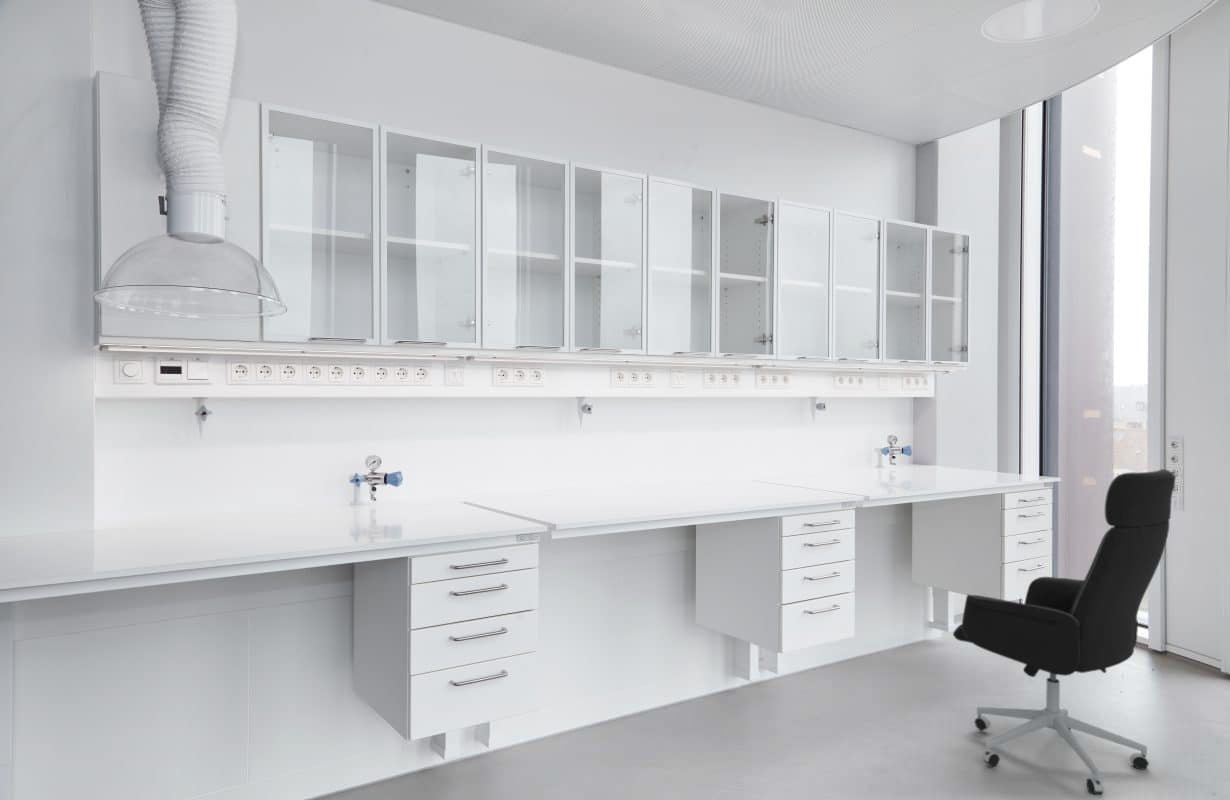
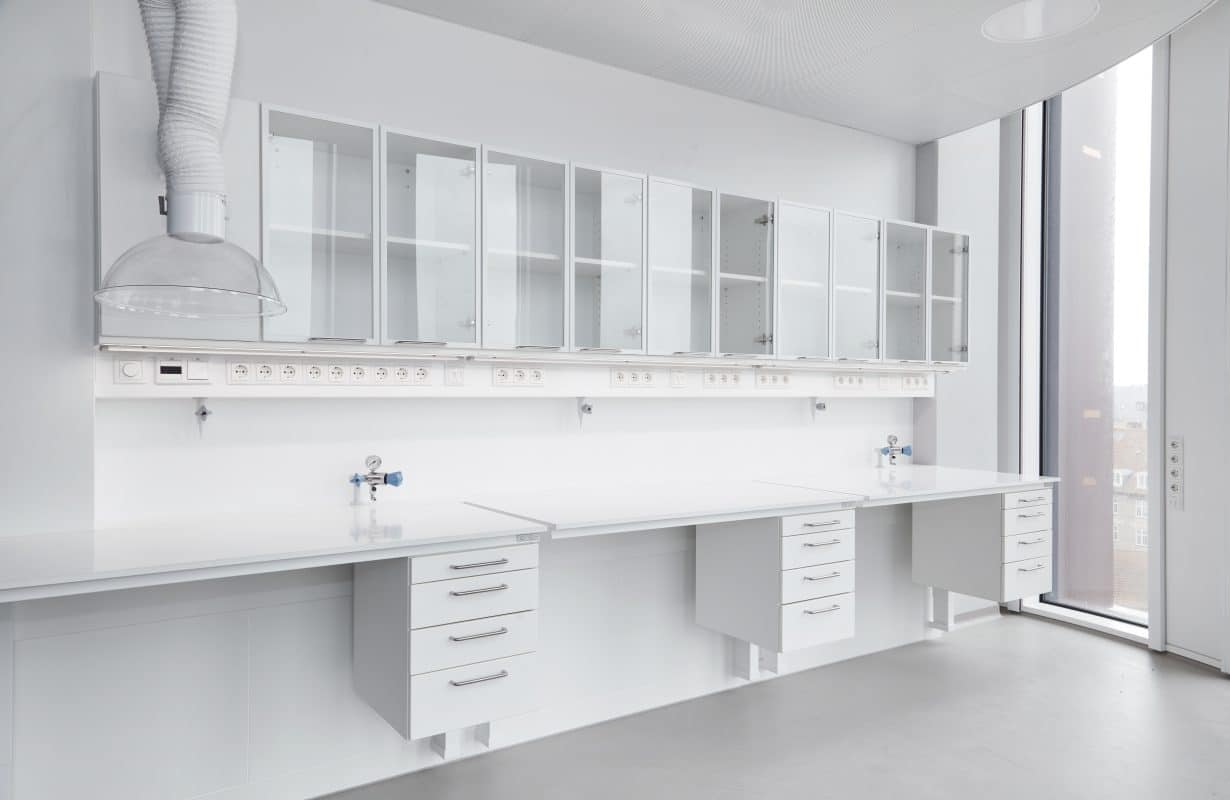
- office chair (1062, 612)
